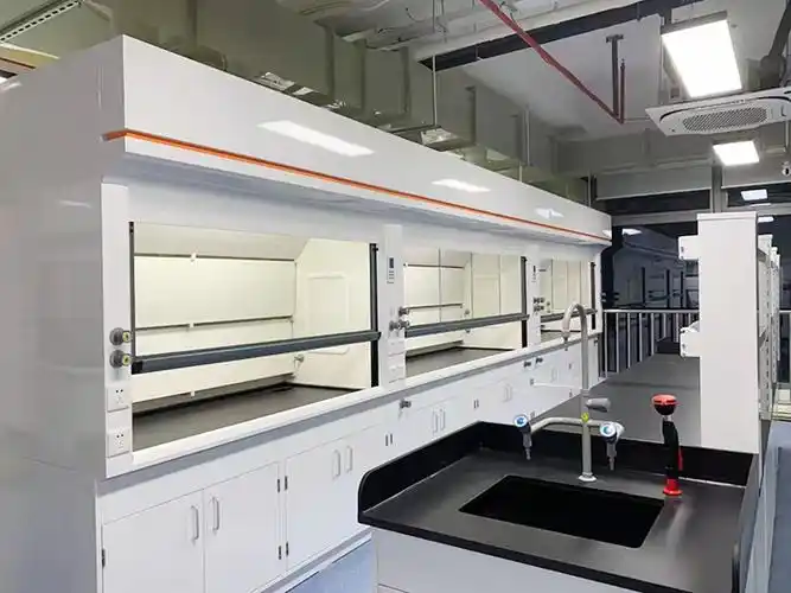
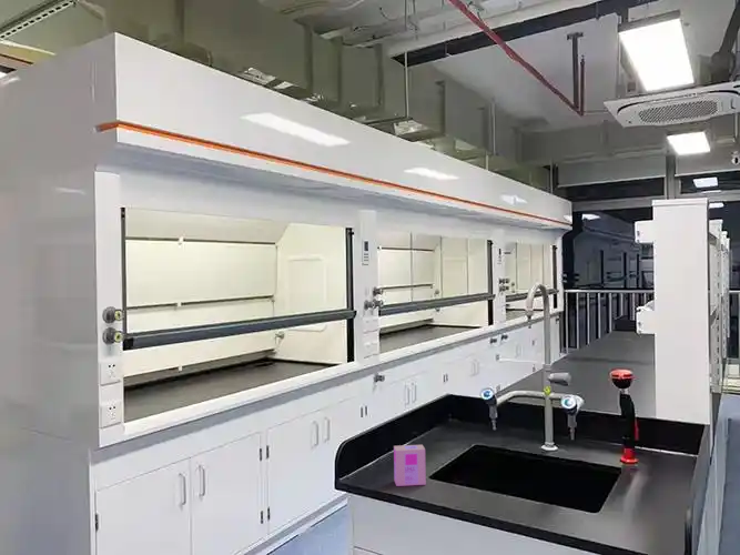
+ dish soap box (409, 464)
